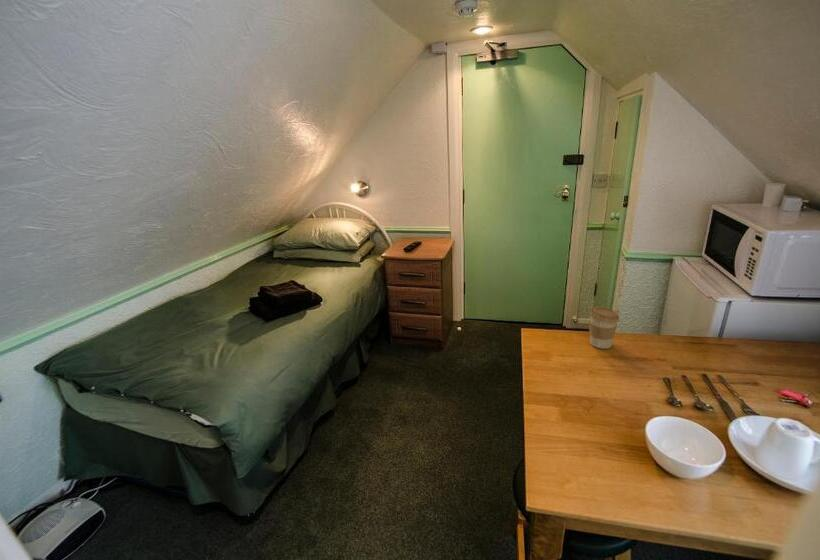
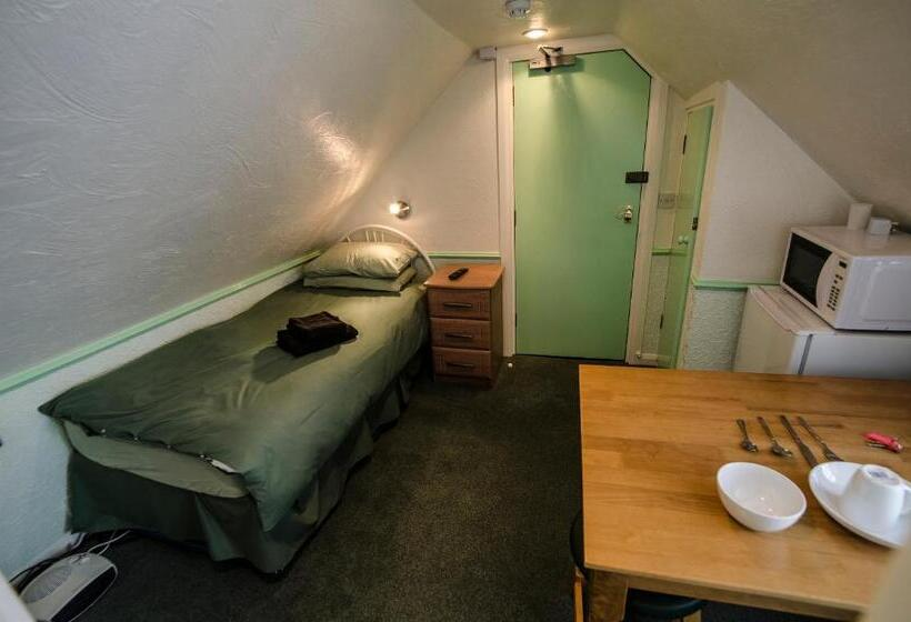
- coffee cup (602, 327)
